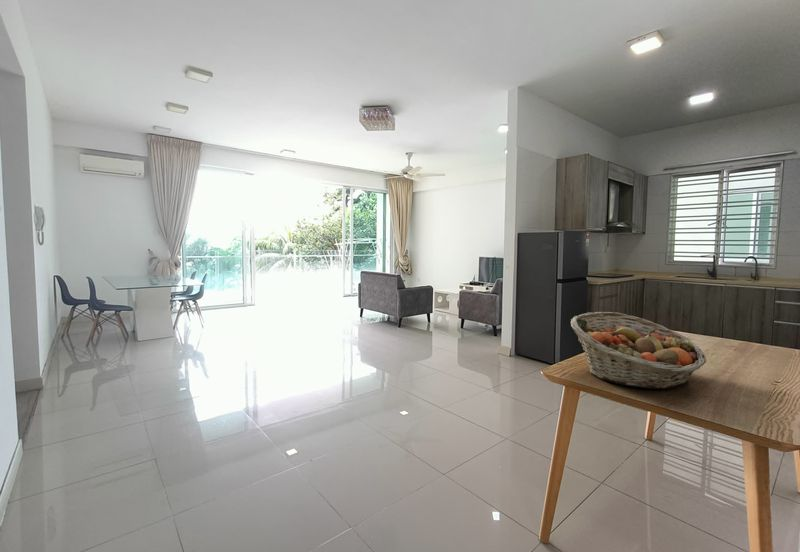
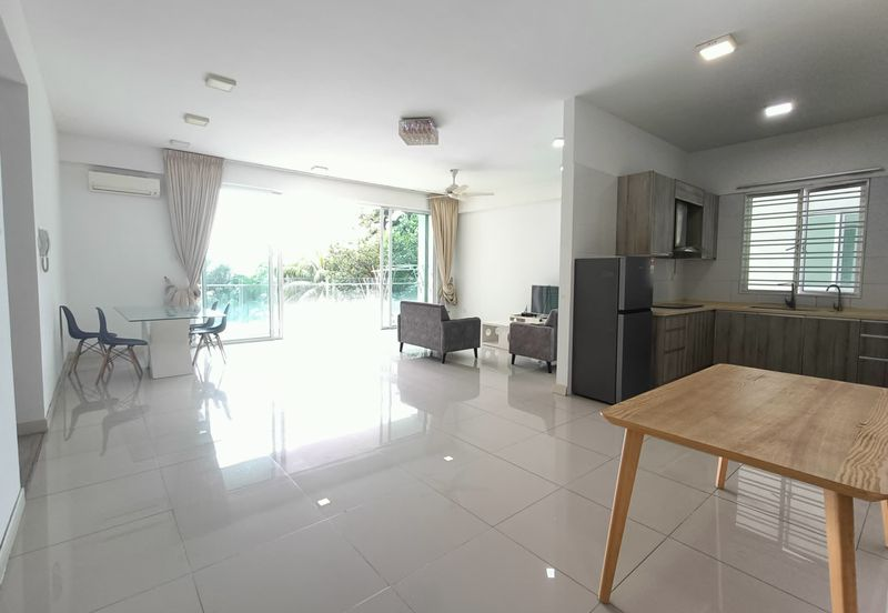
- fruit basket (633, 346)
